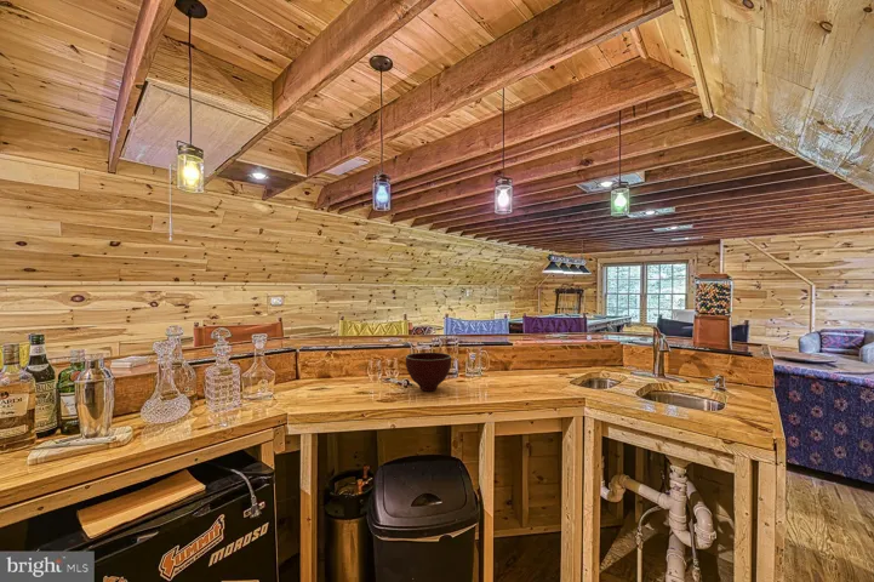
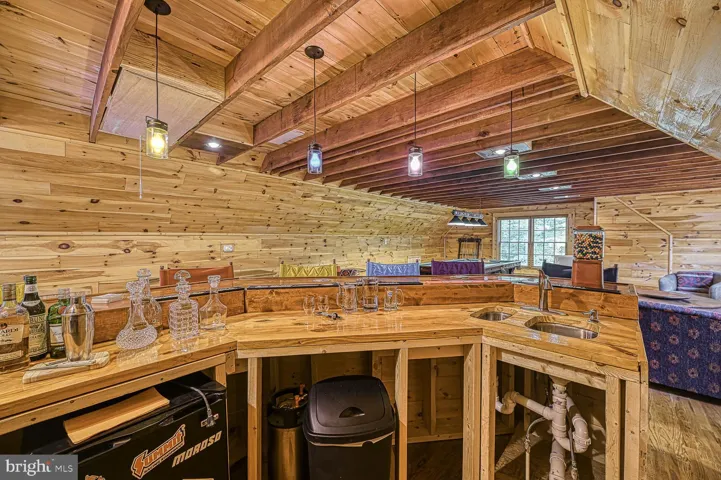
- bowl (428, 372)
